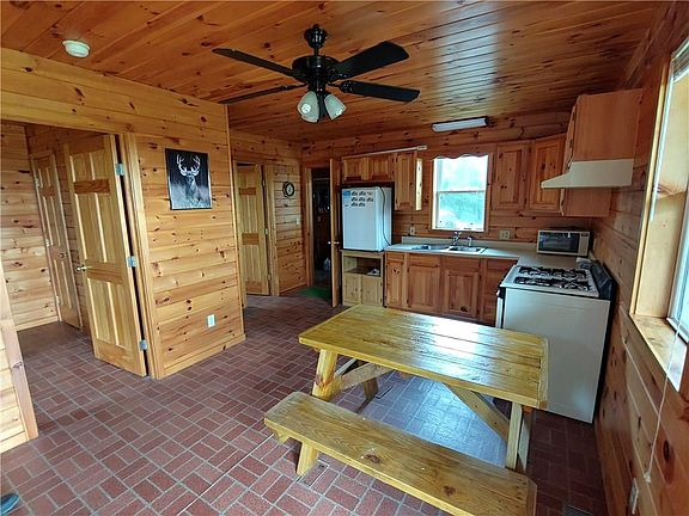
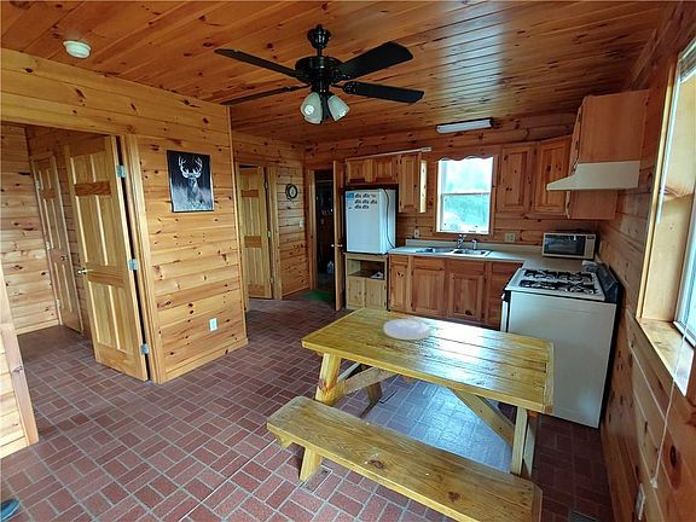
+ plate (406, 326)
